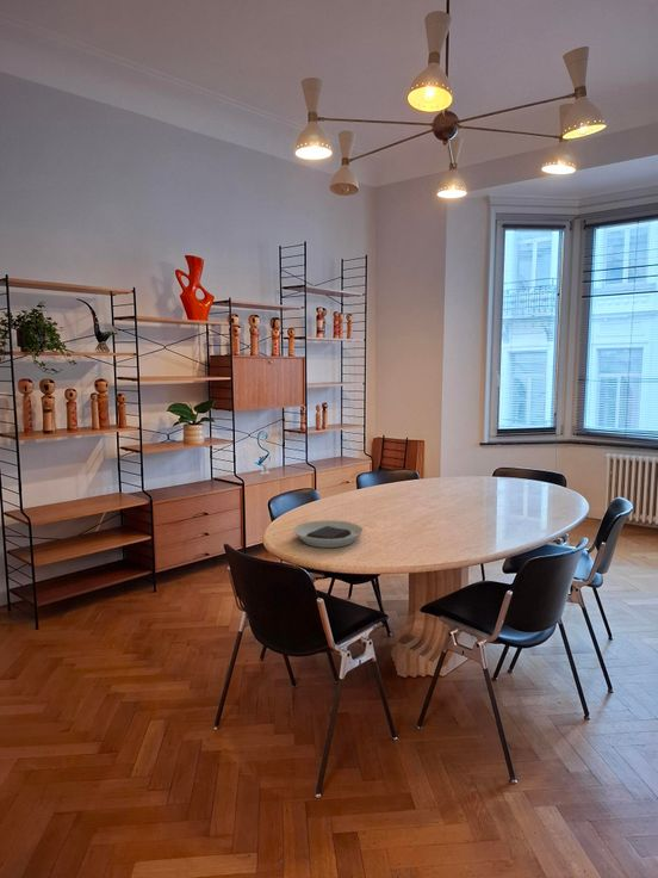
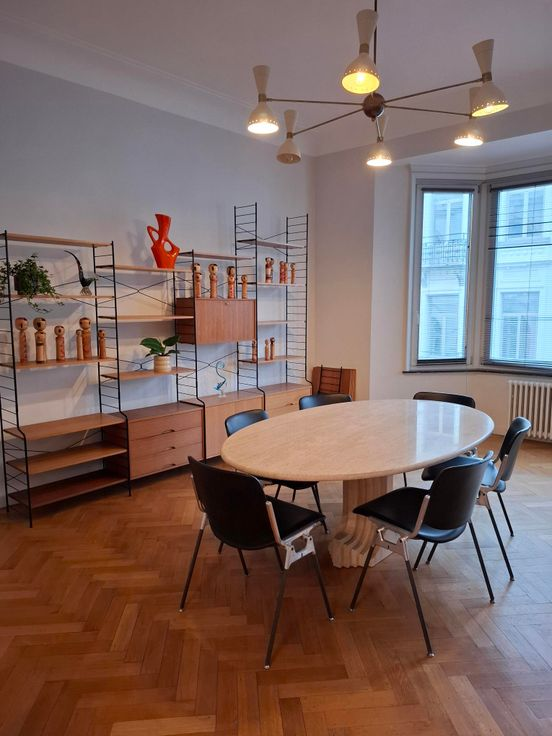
- plate (328, 533)
